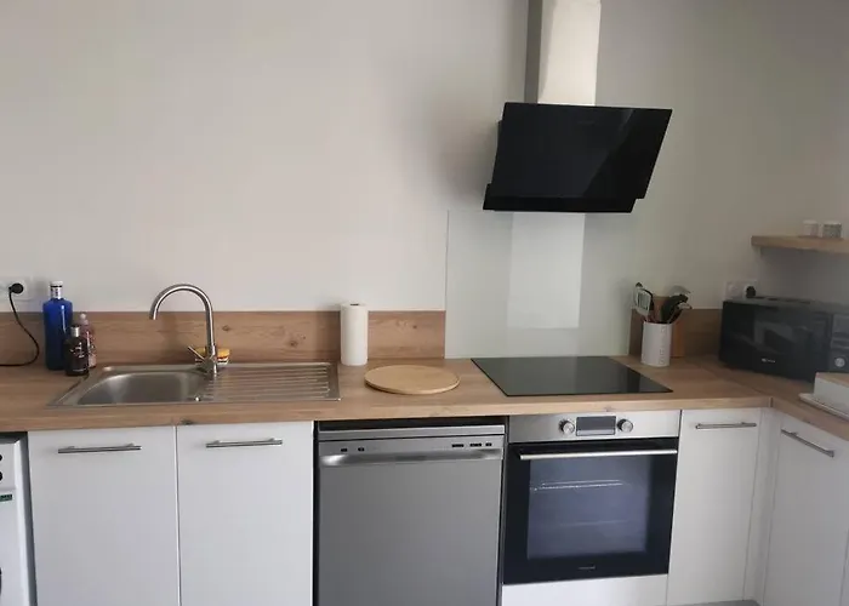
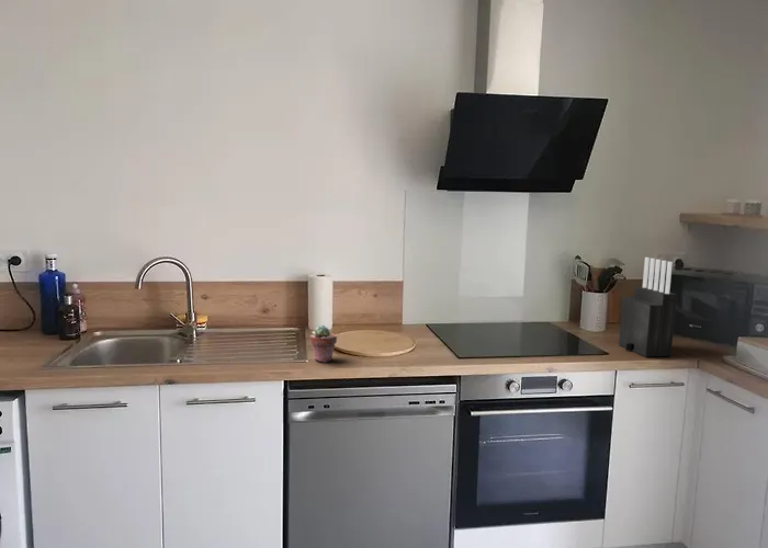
+ knife block (645, 305)
+ potted succulent (323, 342)
